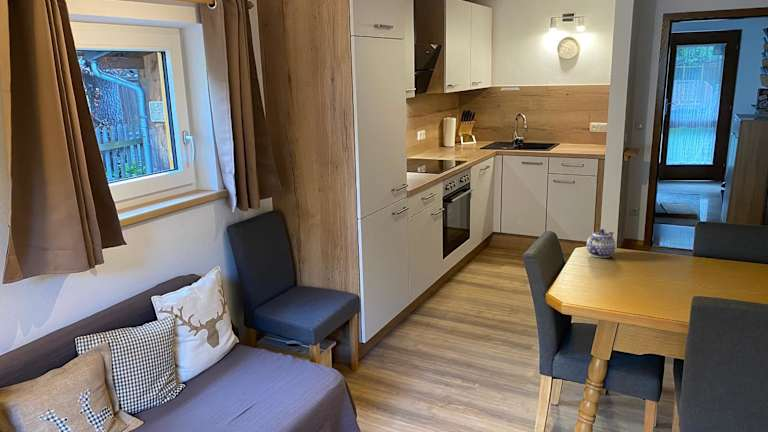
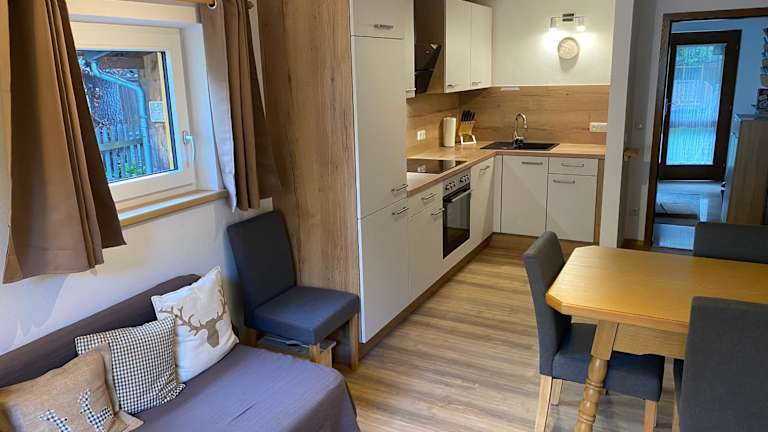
- teapot (601, 242)
